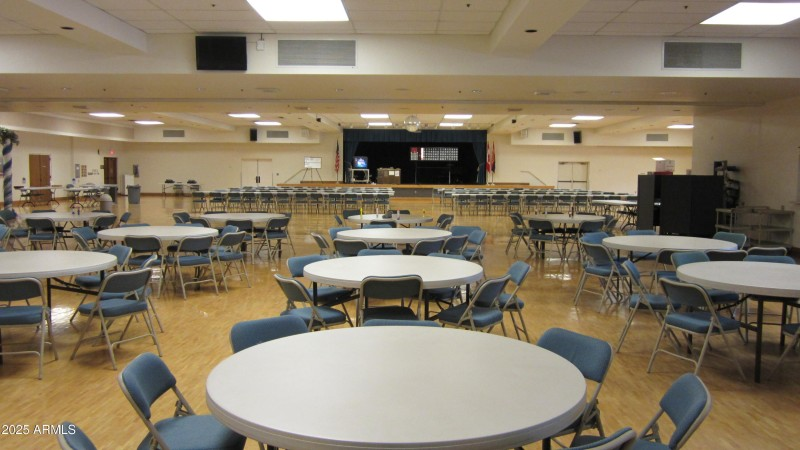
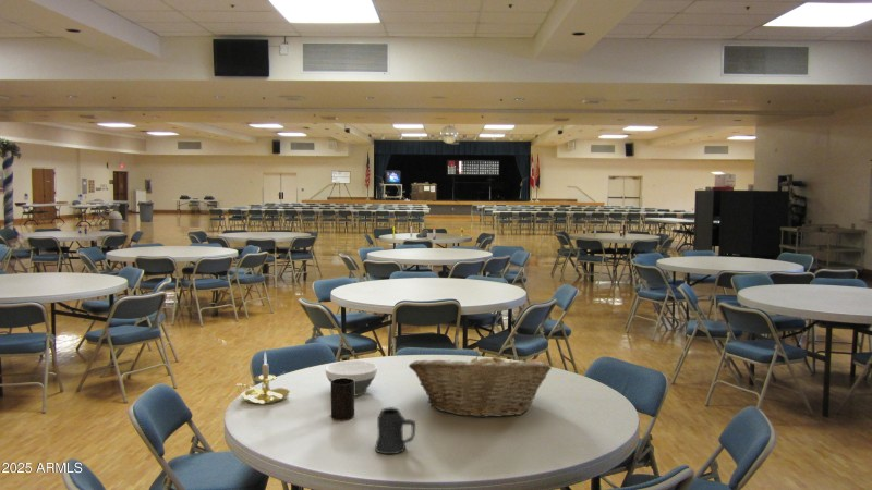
+ fruit basket (479, 377)
+ mug (395, 429)
+ candle holder (262, 375)
+ bowl (351, 378)
+ cup (342, 399)
